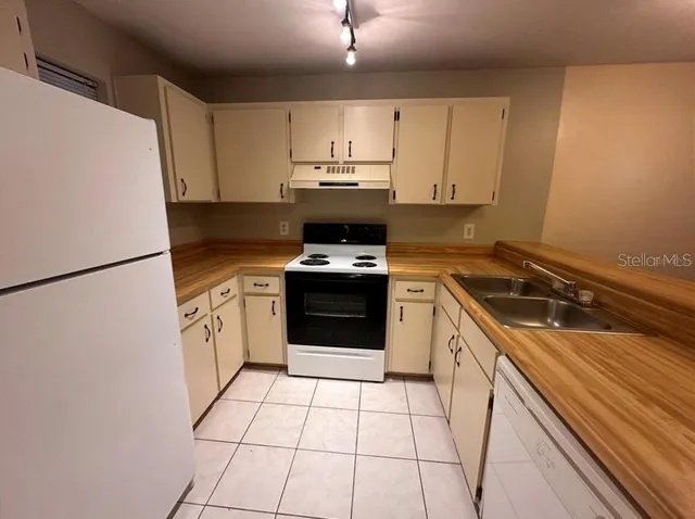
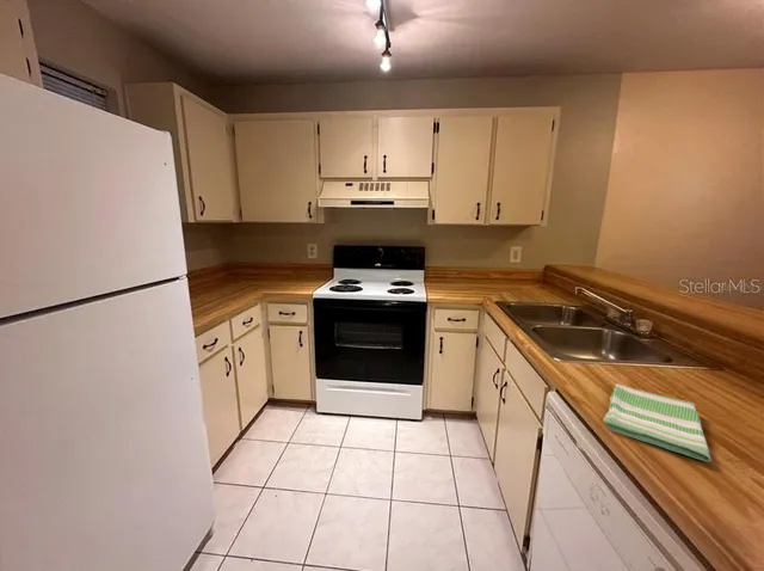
+ dish towel (652, 415)
